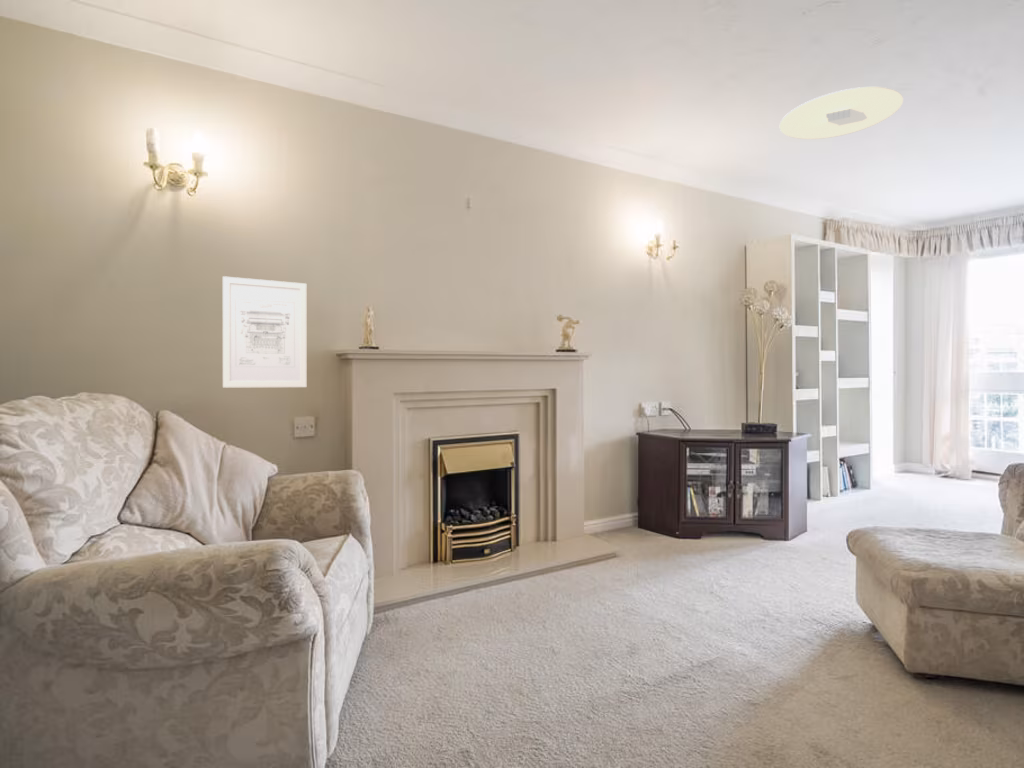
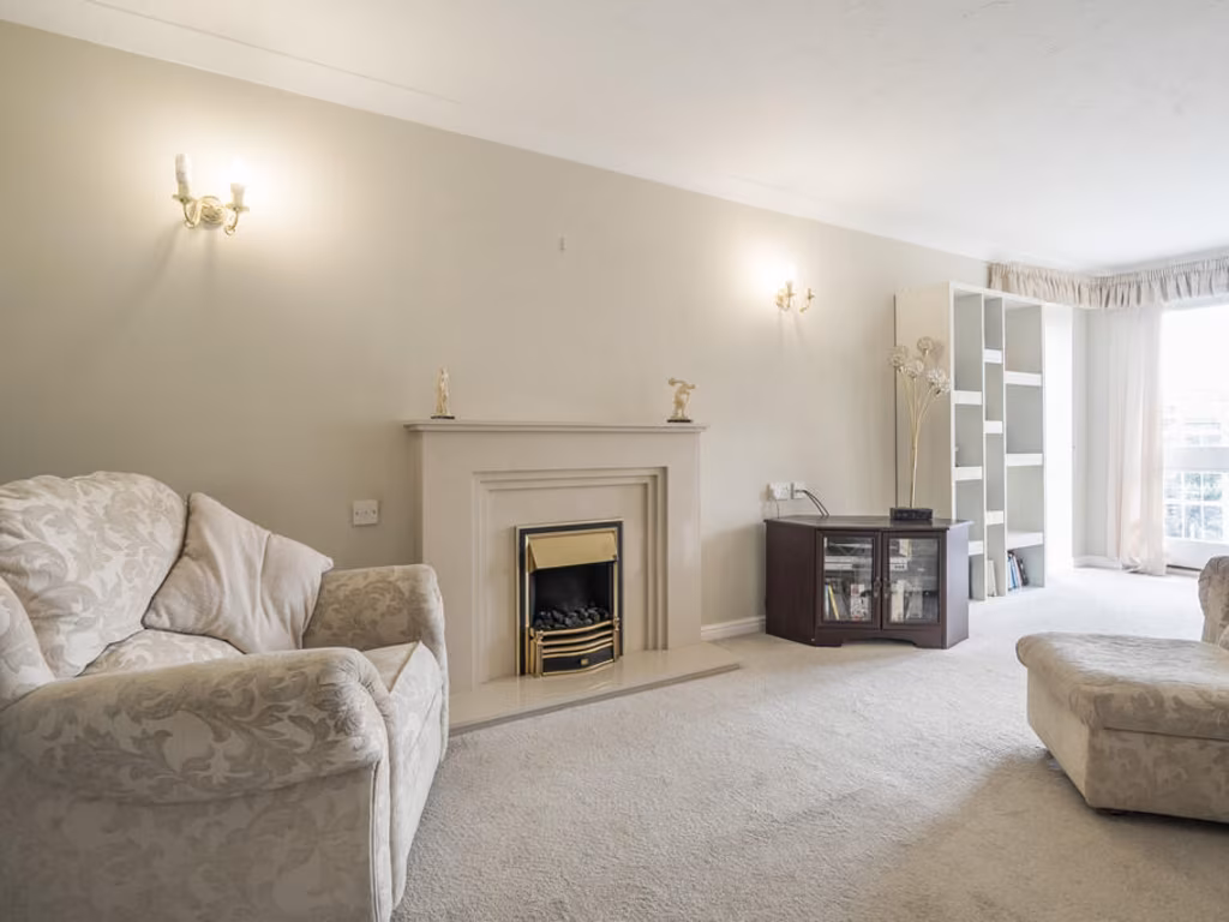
- ceiling light (838, 110)
- wall art (265, 333)
